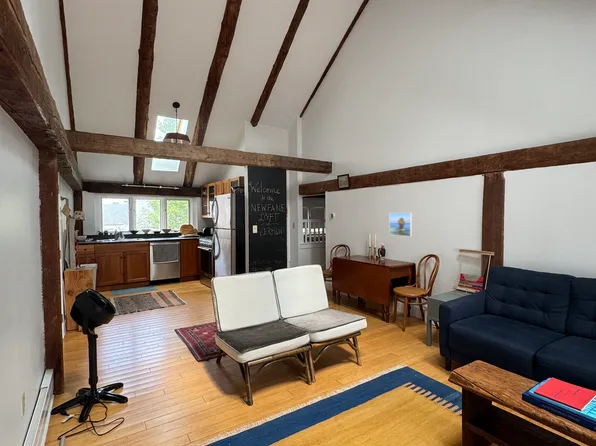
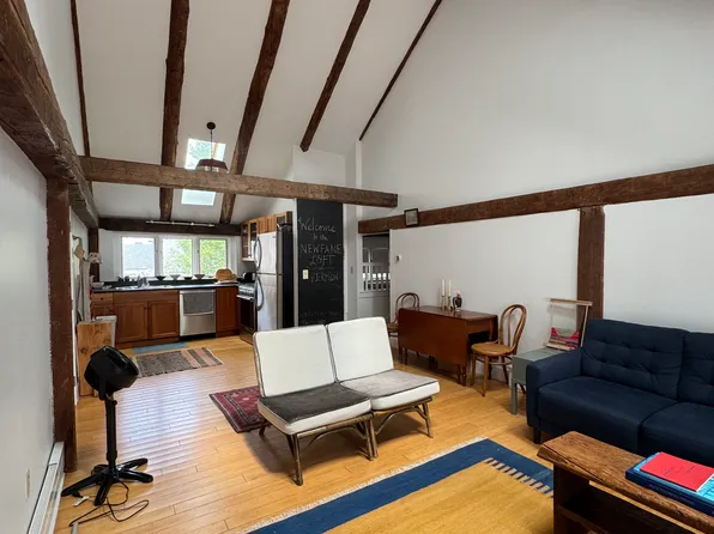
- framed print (400, 224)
